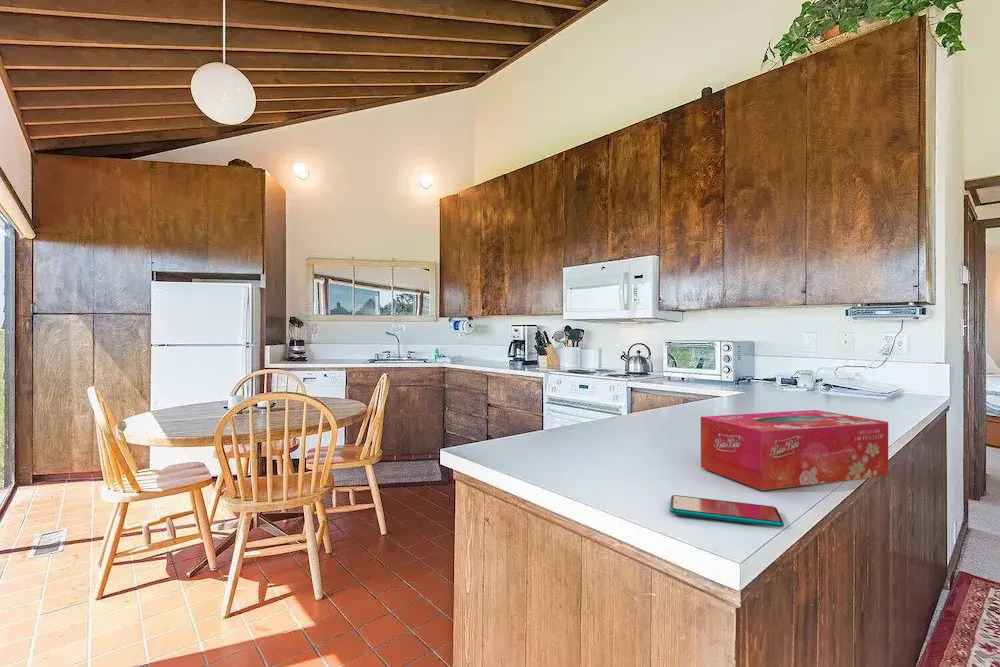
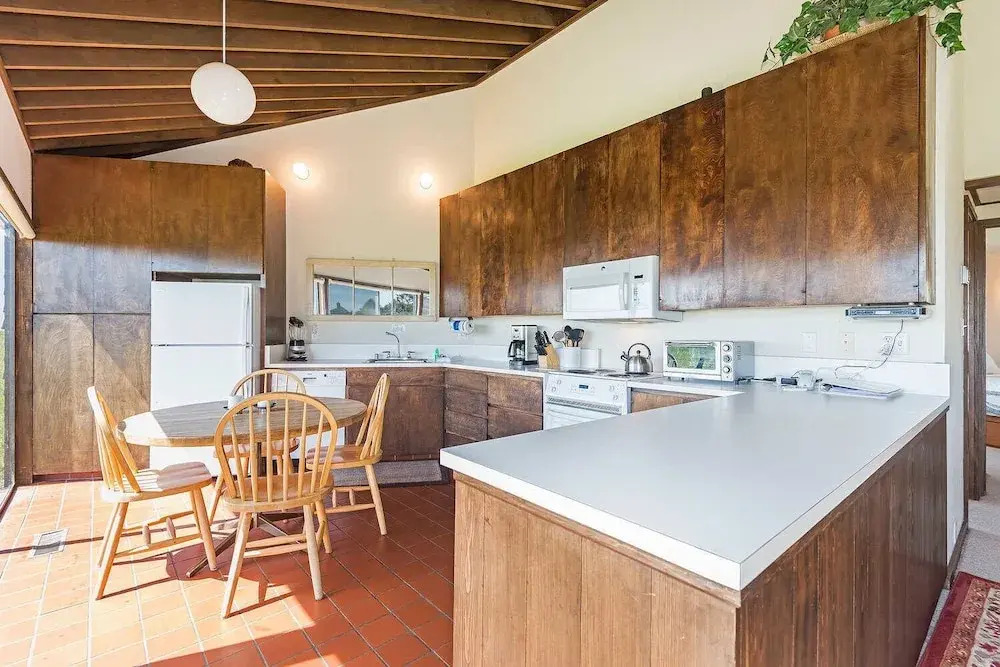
- tissue box (791, 445)
- smartphone (723, 510)
